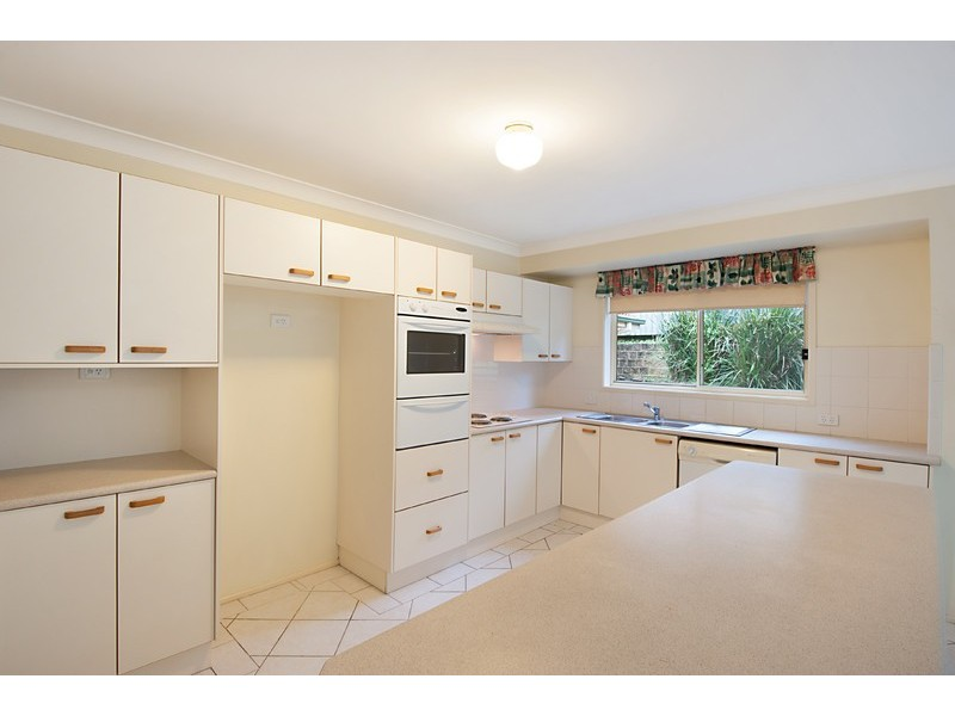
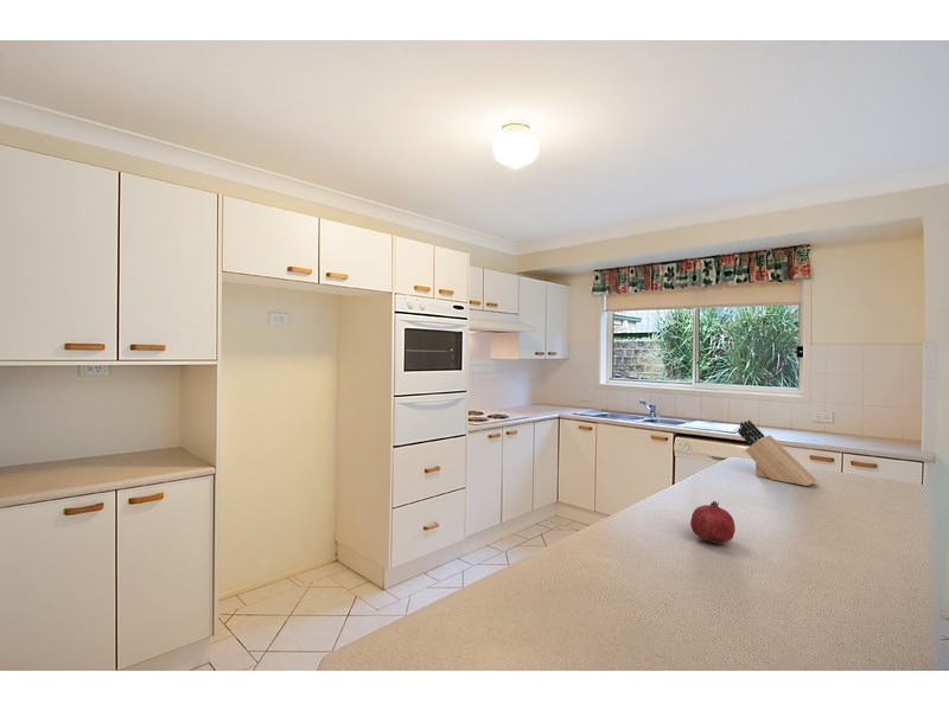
+ knife block (773, 450)
+ fruit (712, 520)
